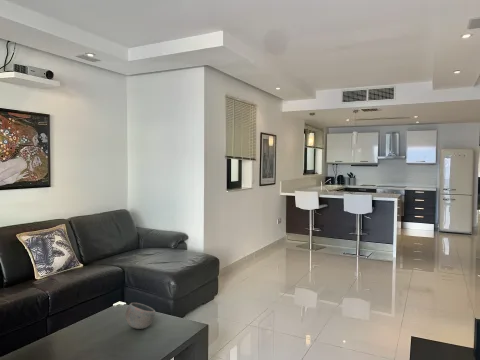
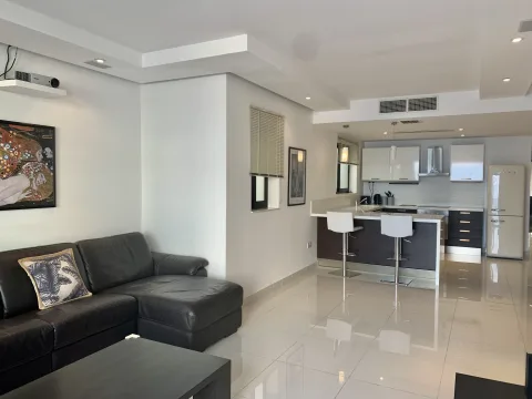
- bowl (140, 315)
